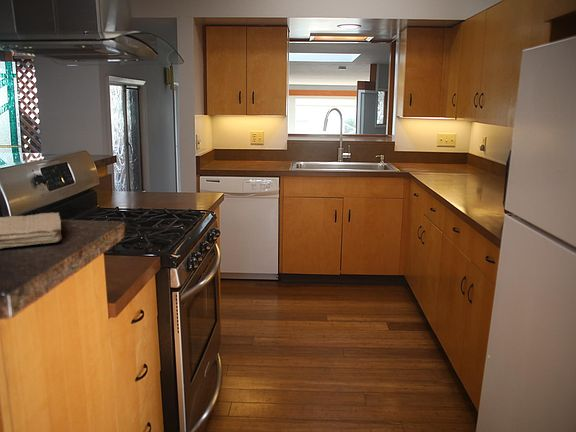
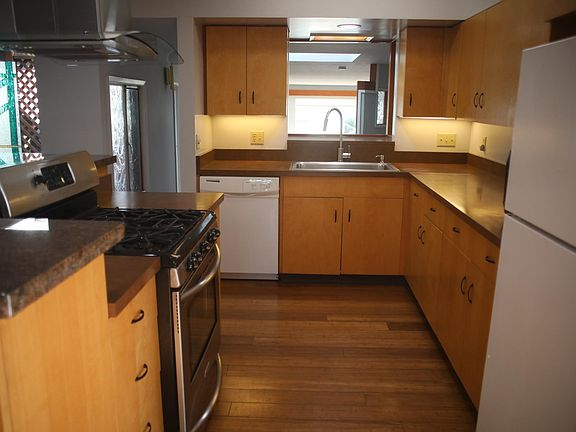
- washcloth (26, 227)
